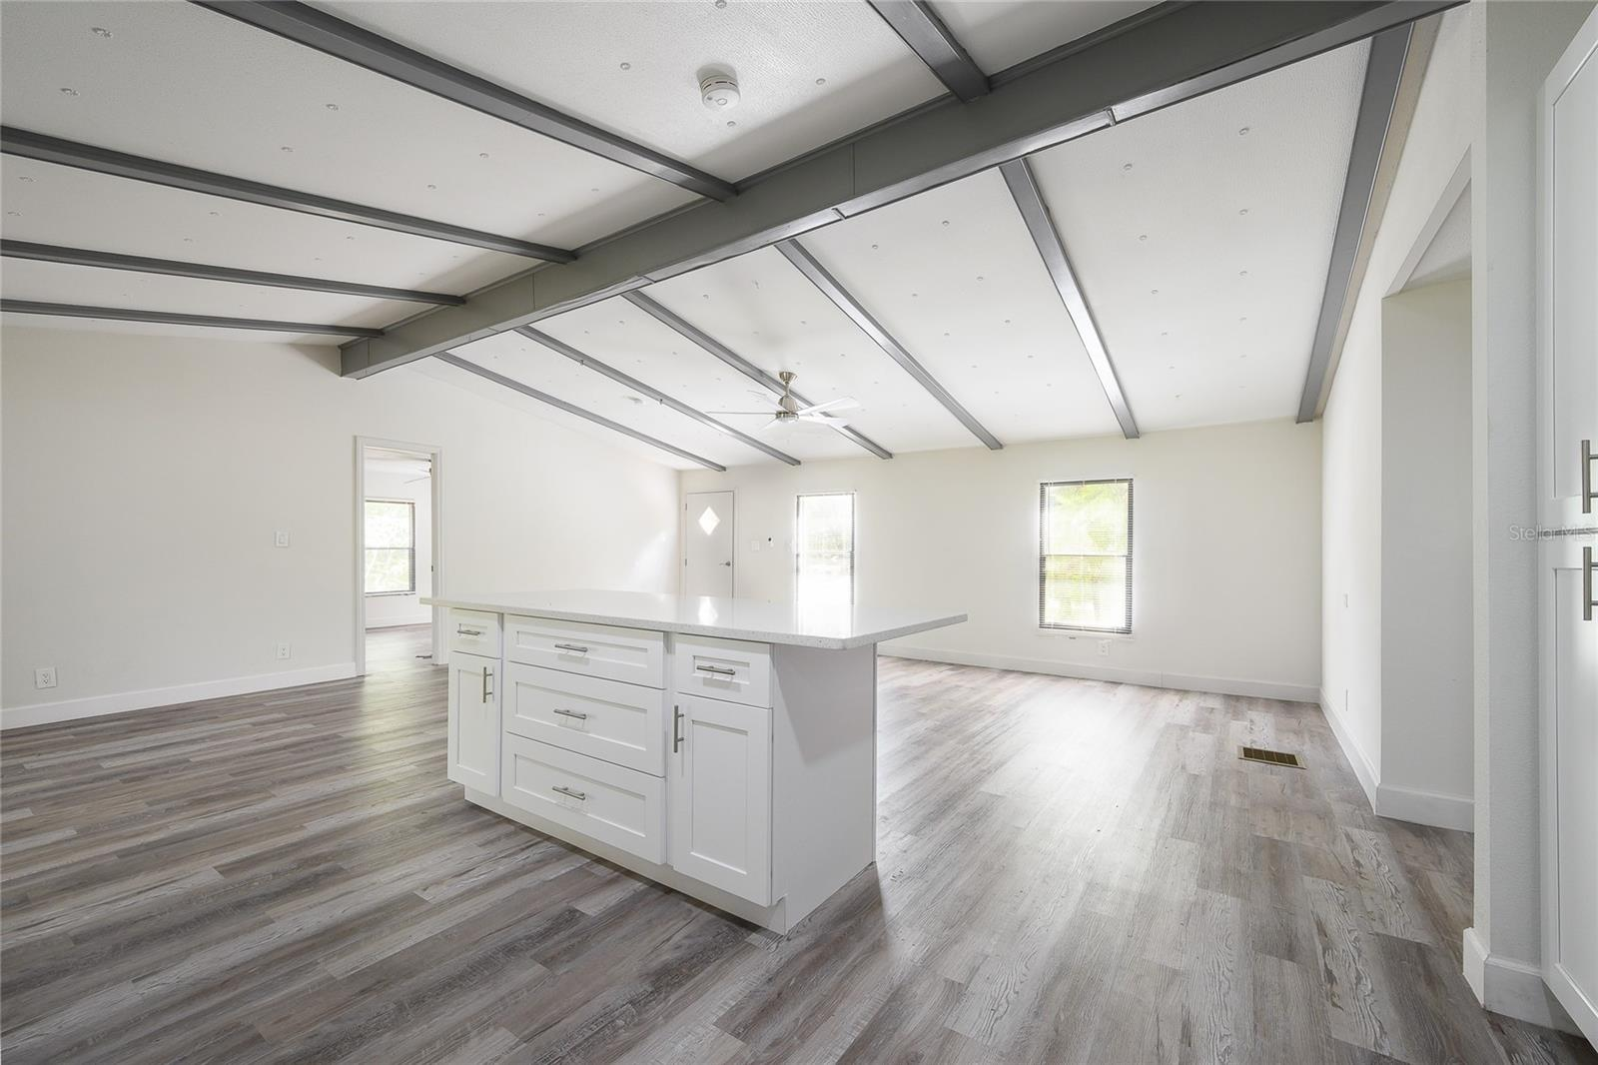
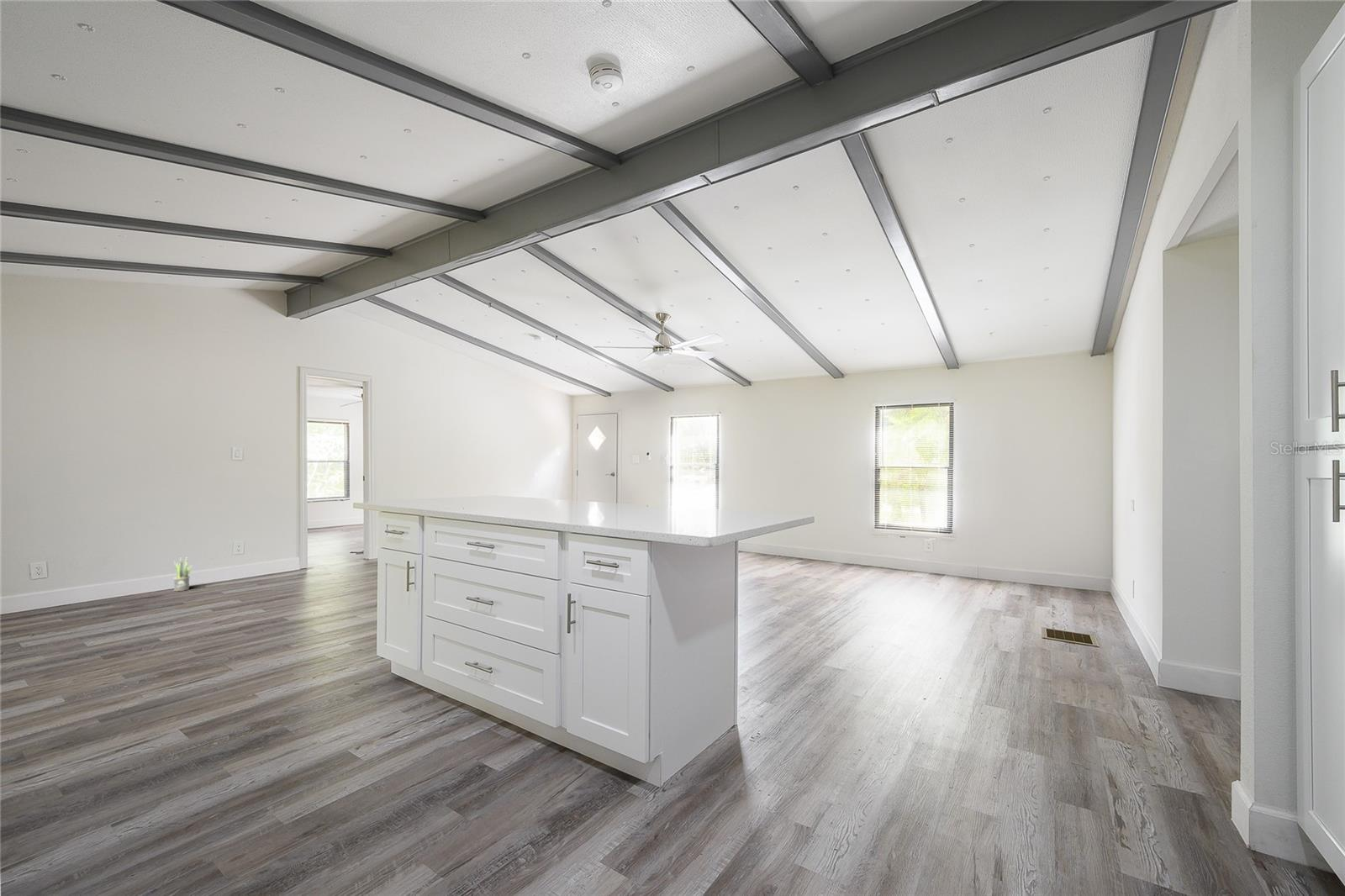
+ potted plant (182, 574)
